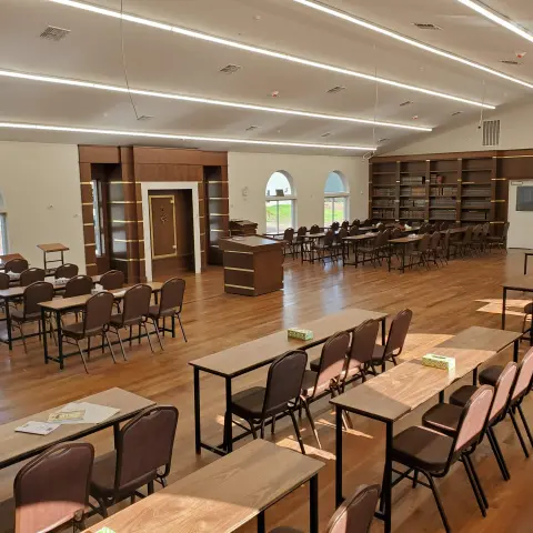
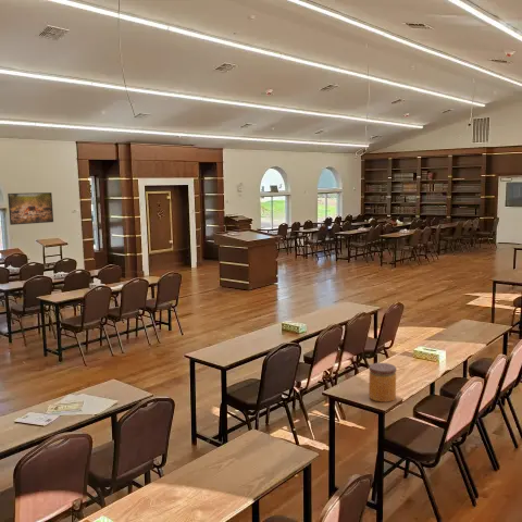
+ jar (382, 382)
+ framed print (30, 208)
